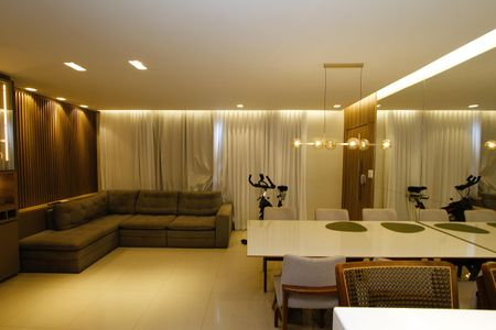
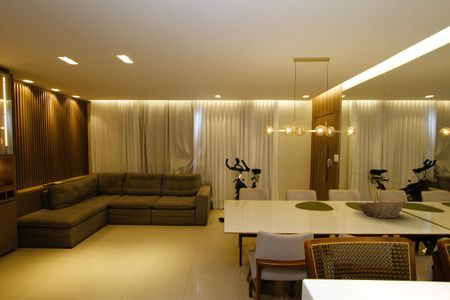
+ fruit basket (381, 206)
